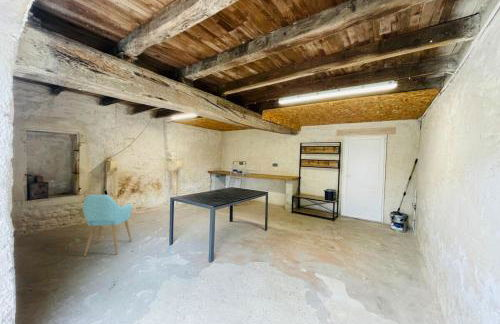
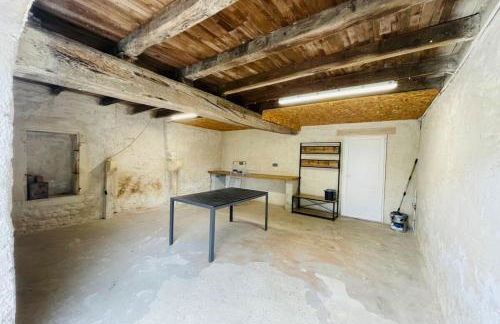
- chair (107, 220)
